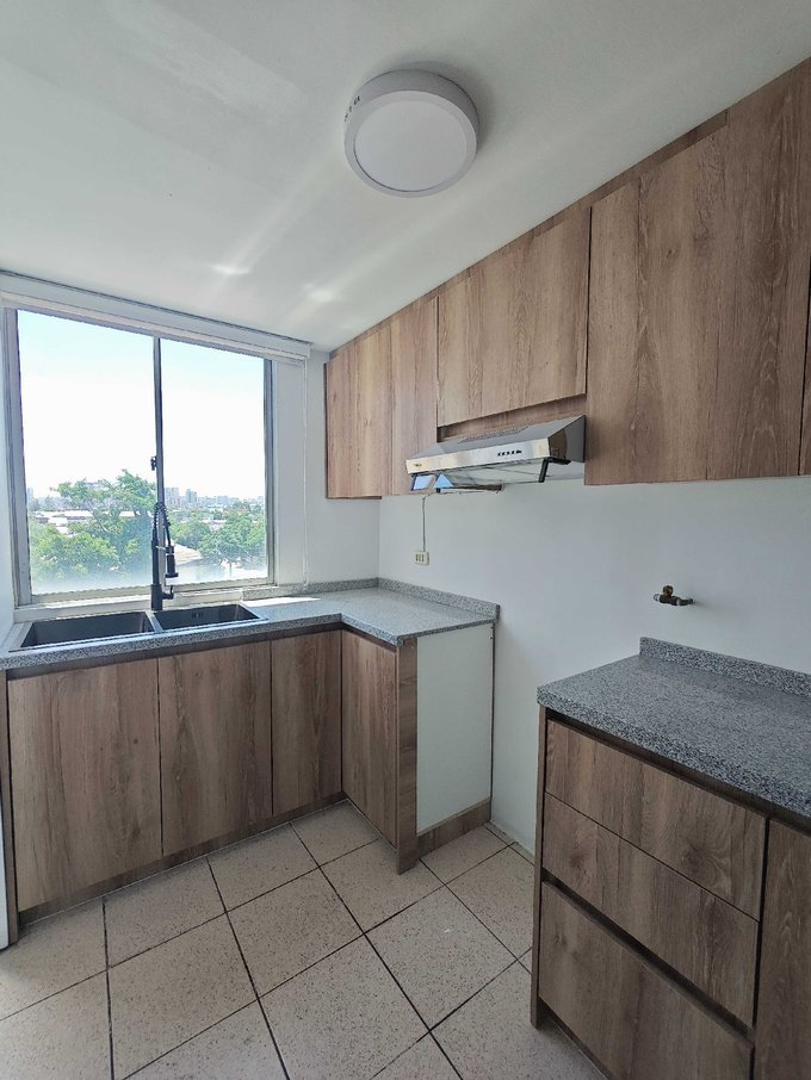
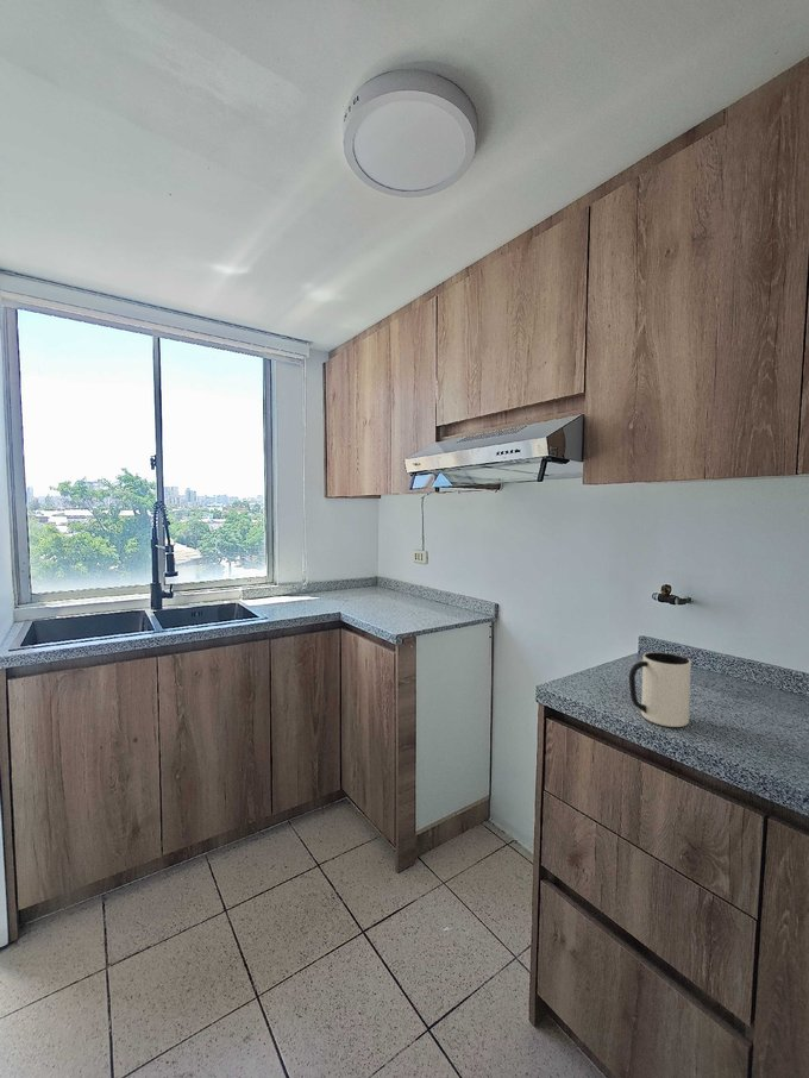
+ pitcher (660, 689)
